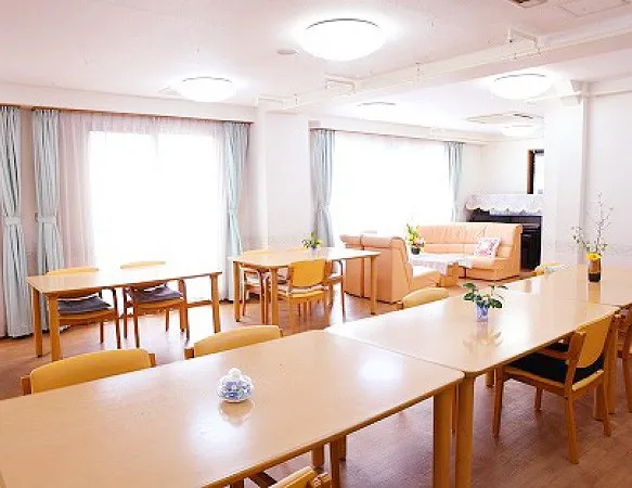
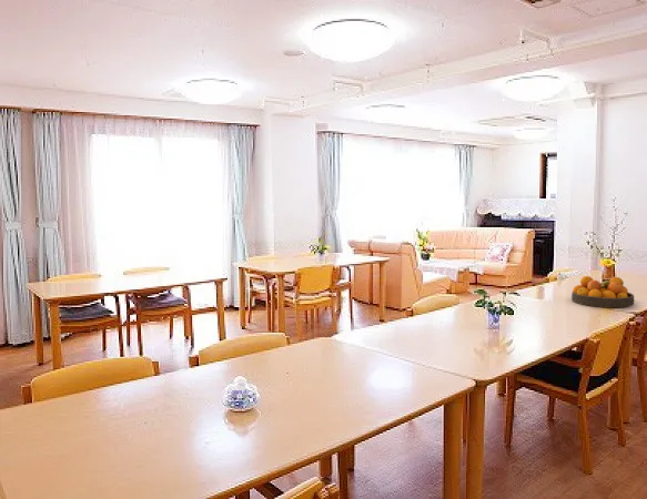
+ fruit bowl (601, 289)
